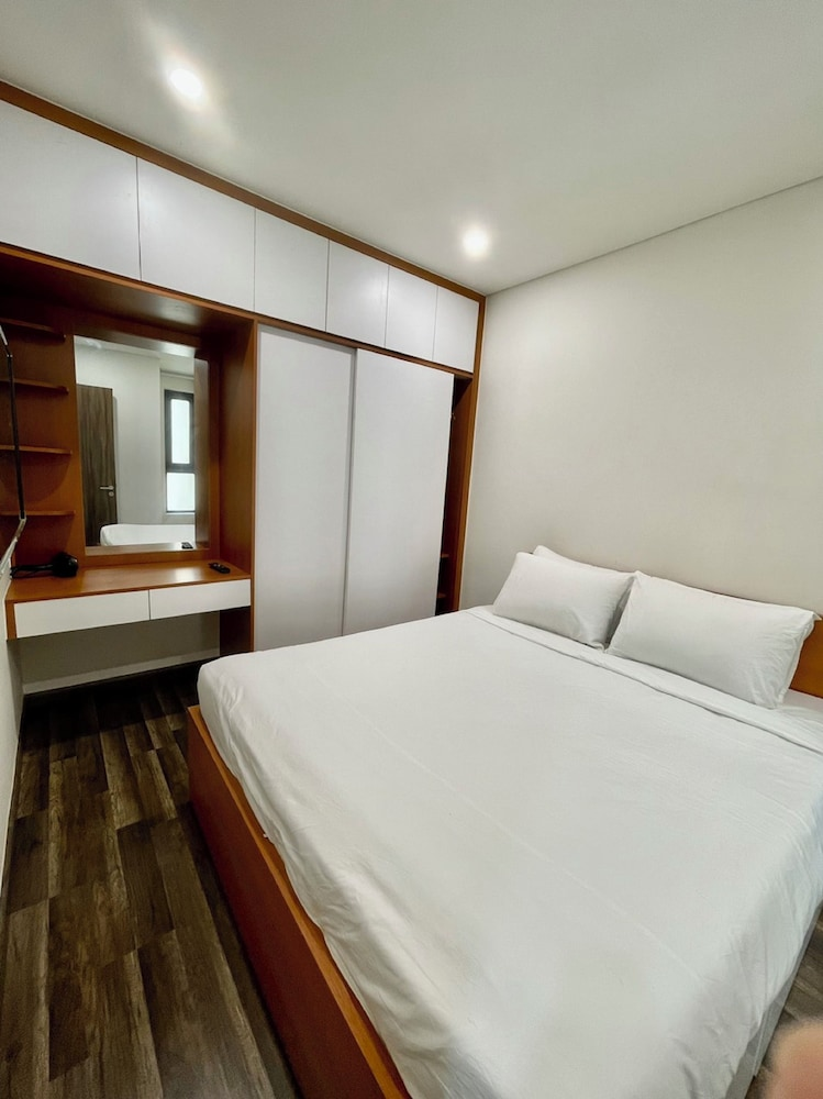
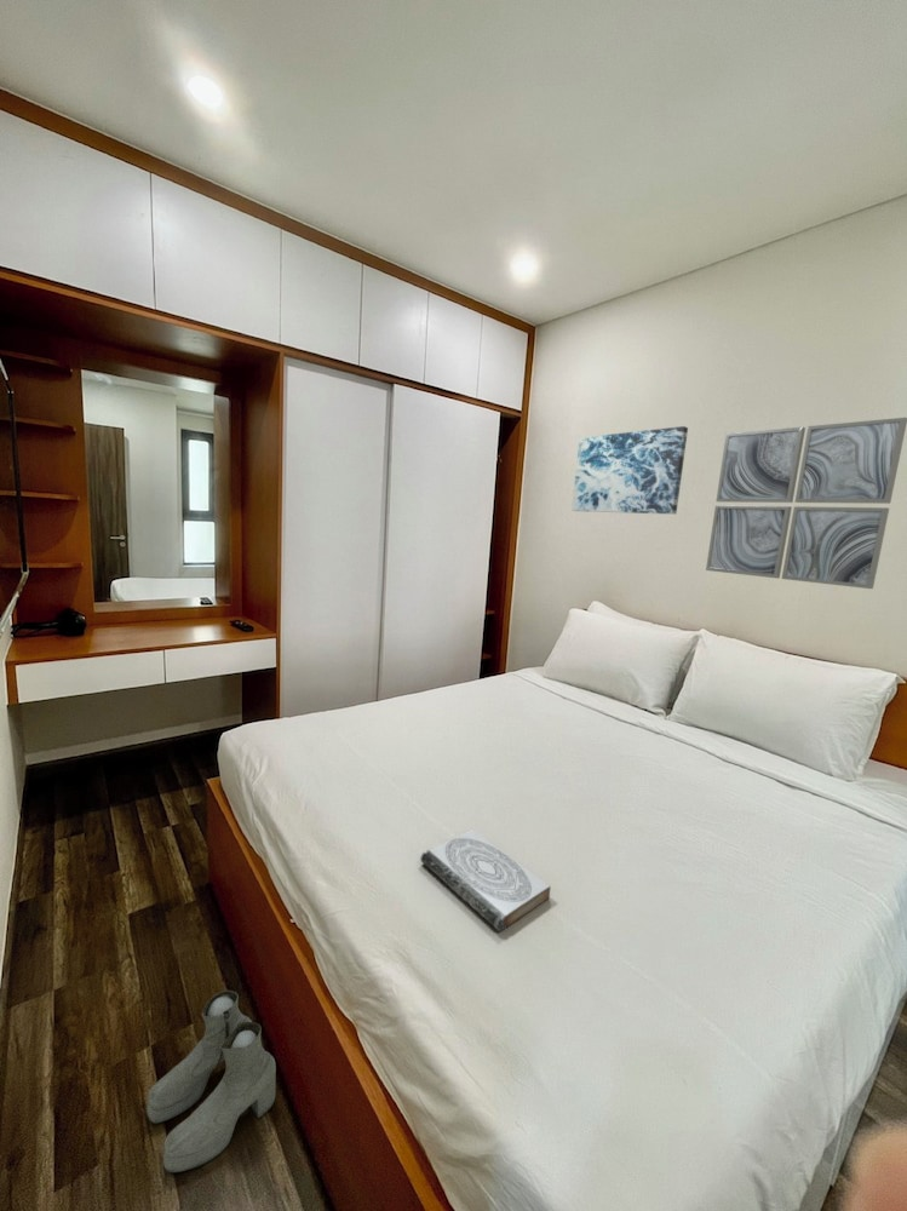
+ wall art (794, 506)
+ book (482, 874)
+ boots (212, 1068)
+ wall art (624, 472)
